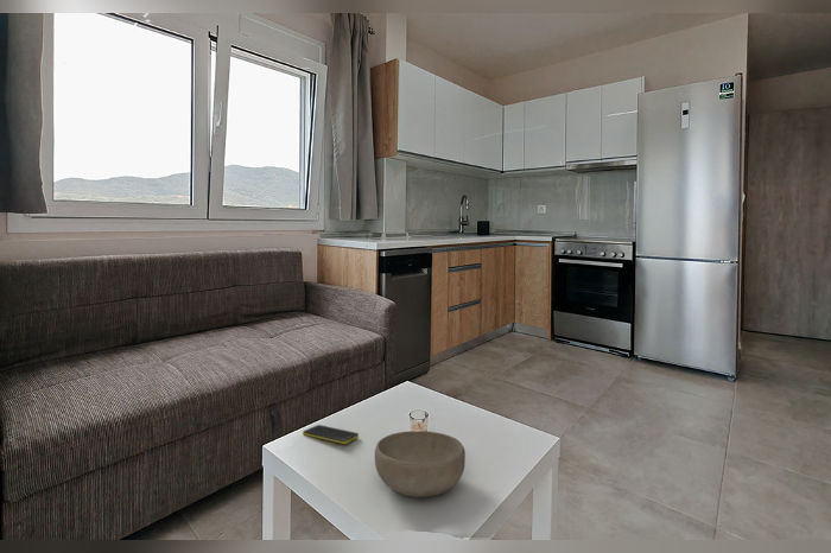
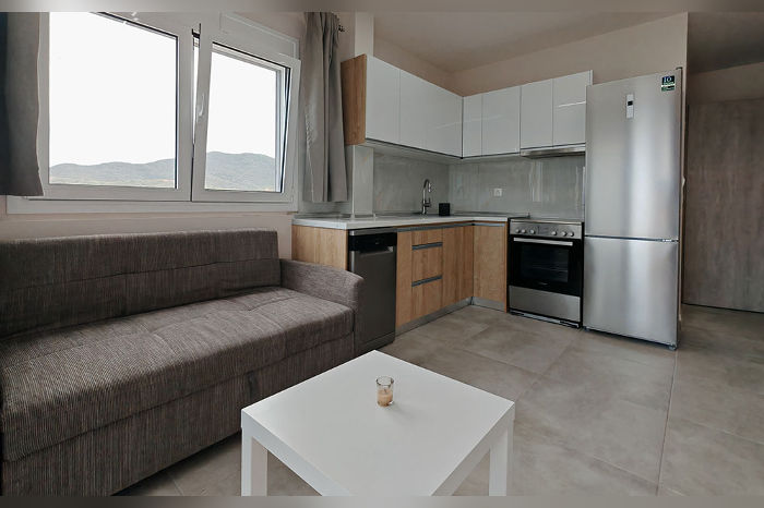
- smartphone (330, 433)
- bowl (419, 465)
